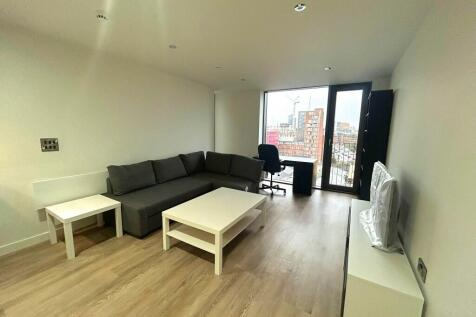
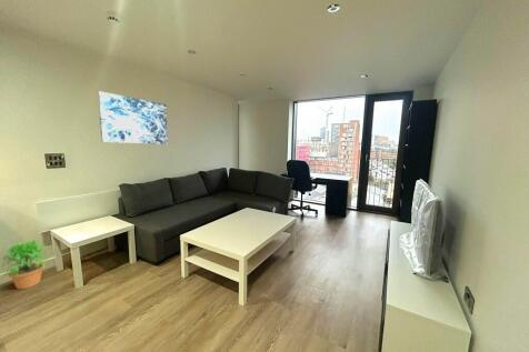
+ potted plant (26, 262)
+ wall art (137, 121)
